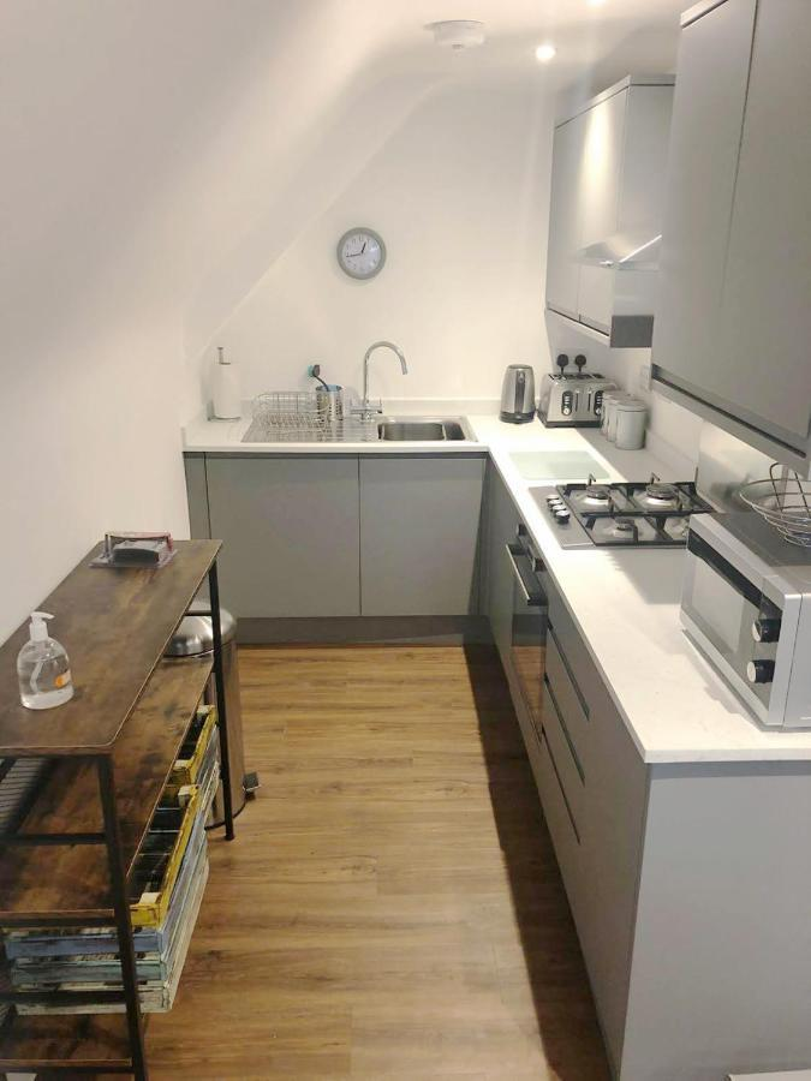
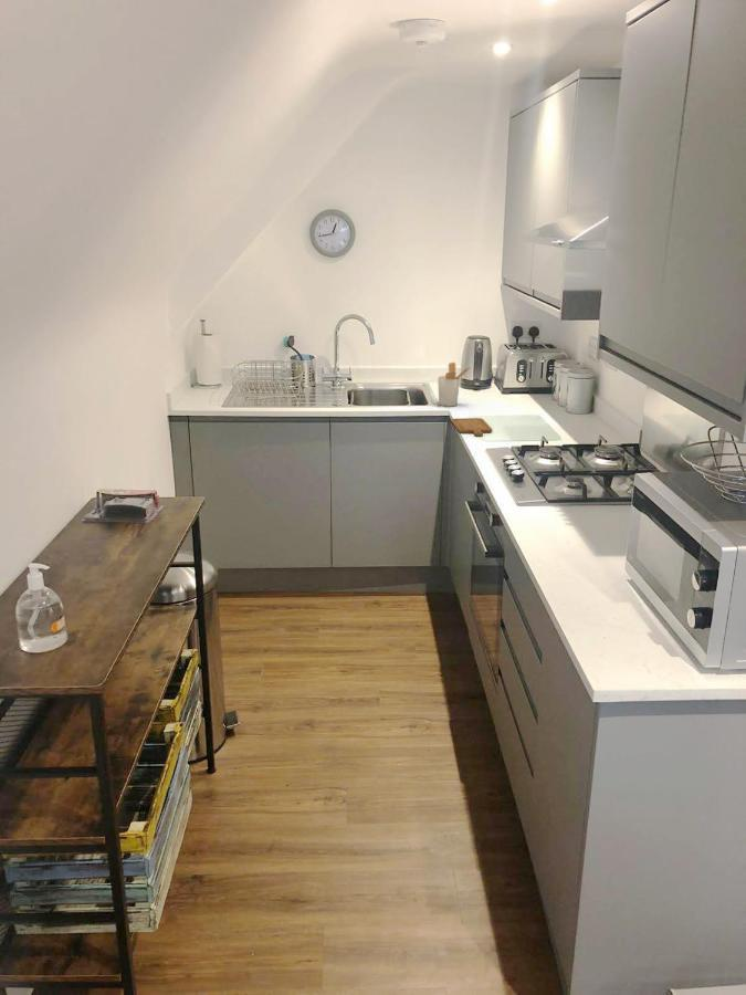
+ utensil holder (454, 384)
+ chopping board (472, 427)
